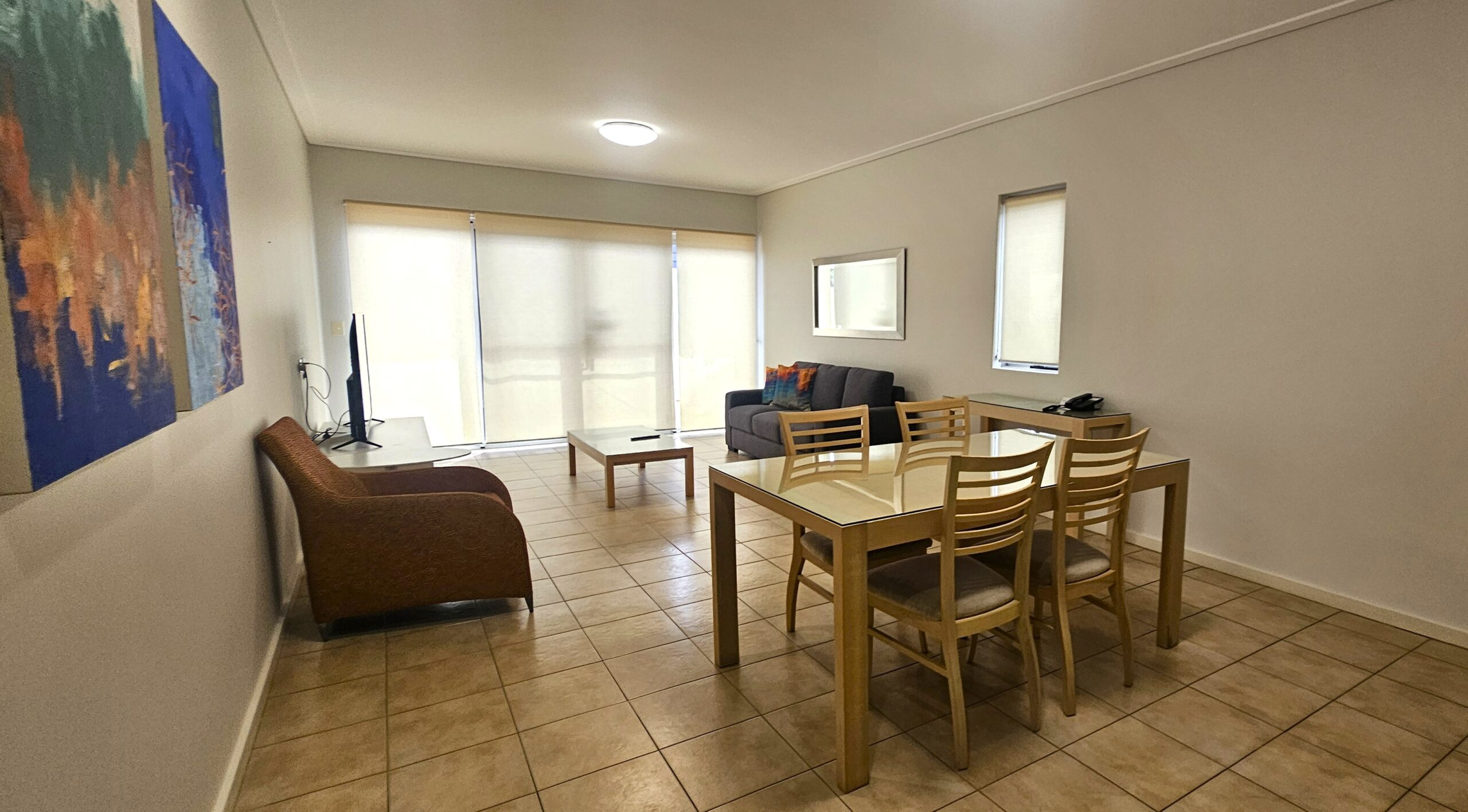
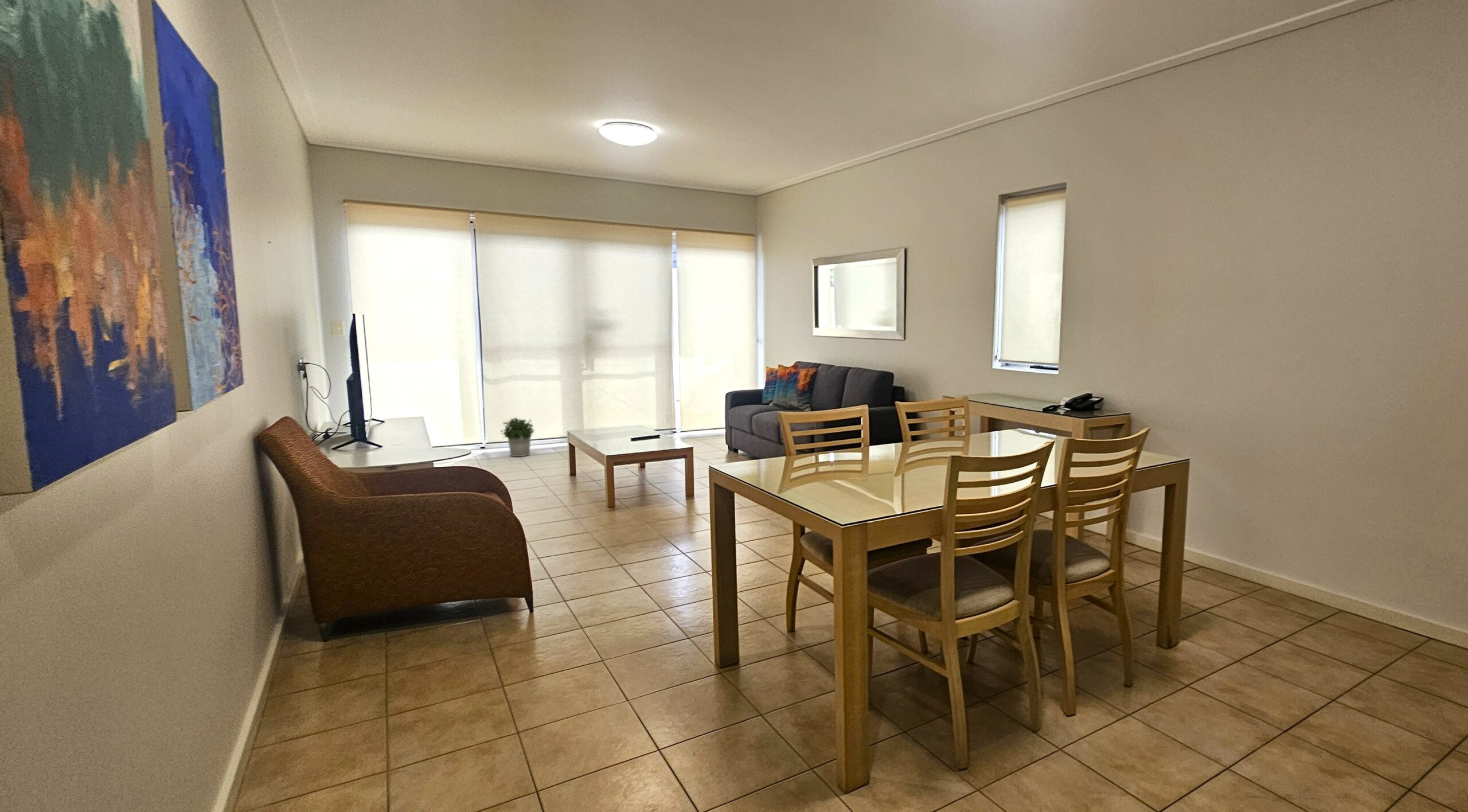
+ potted plant (518, 436)
